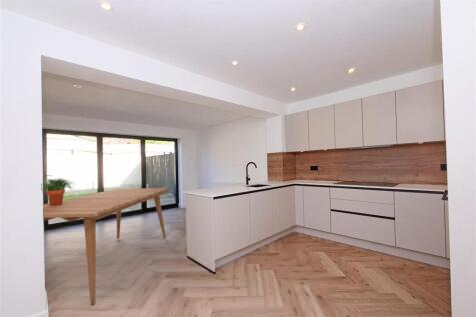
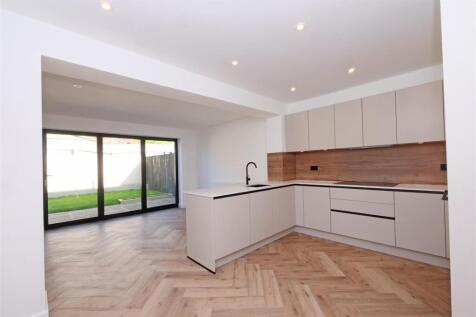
- dining table (117, 229)
- potted plant (55, 191)
